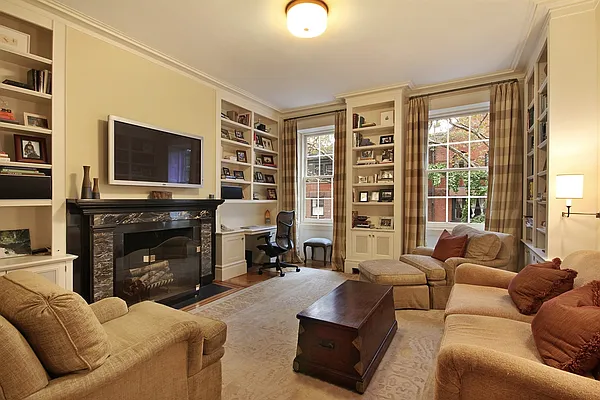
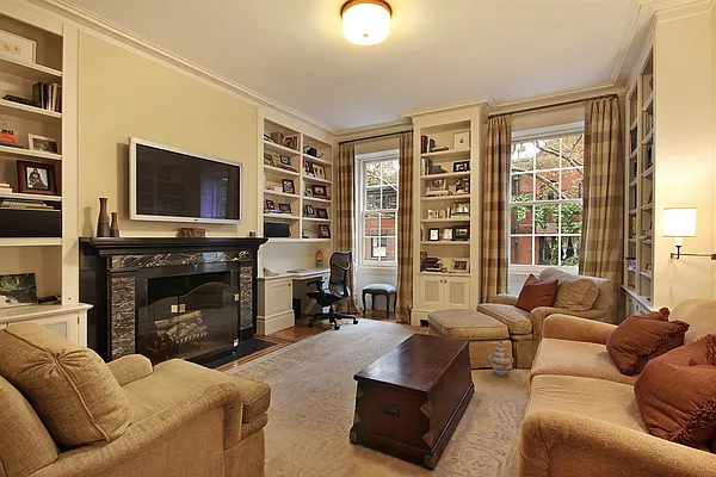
+ woven basket (500, 357)
